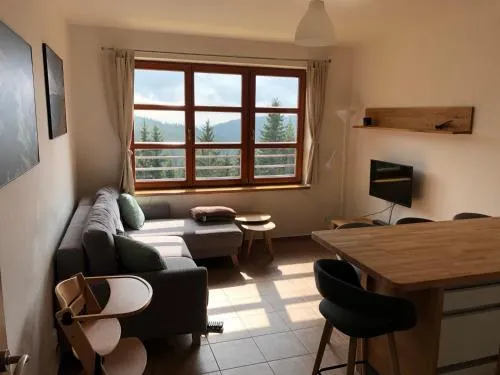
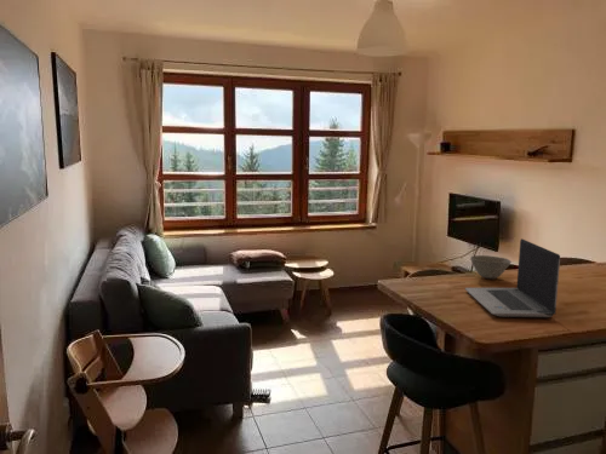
+ bowl (490, 268)
+ laptop computer (518, 275)
